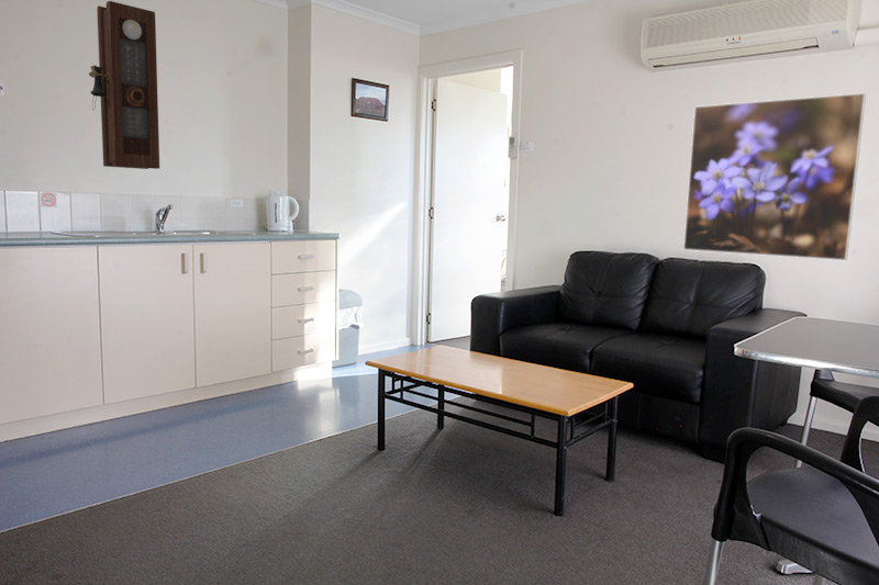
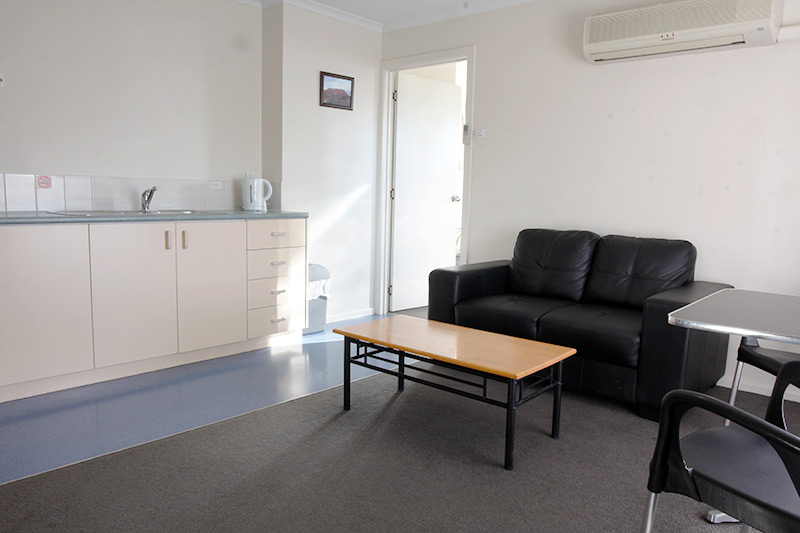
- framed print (766, 178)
- pendulum clock (123, 88)
